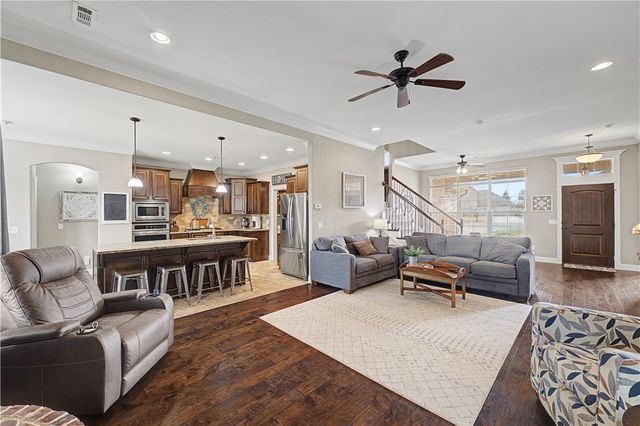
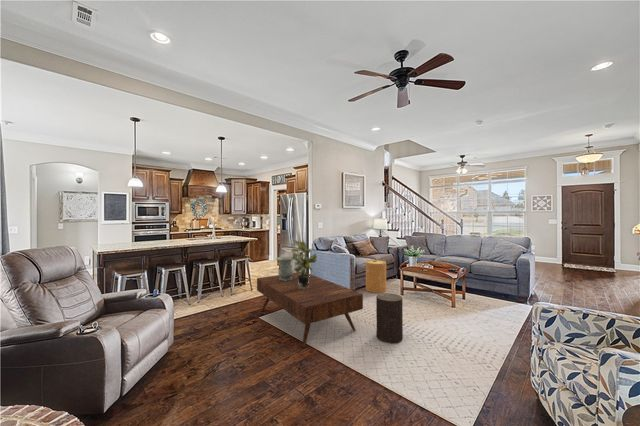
+ potted plant (303, 264)
+ basket (375, 275)
+ coffee table (305, 302)
+ stool (389, 317)
+ vessel (285, 268)
